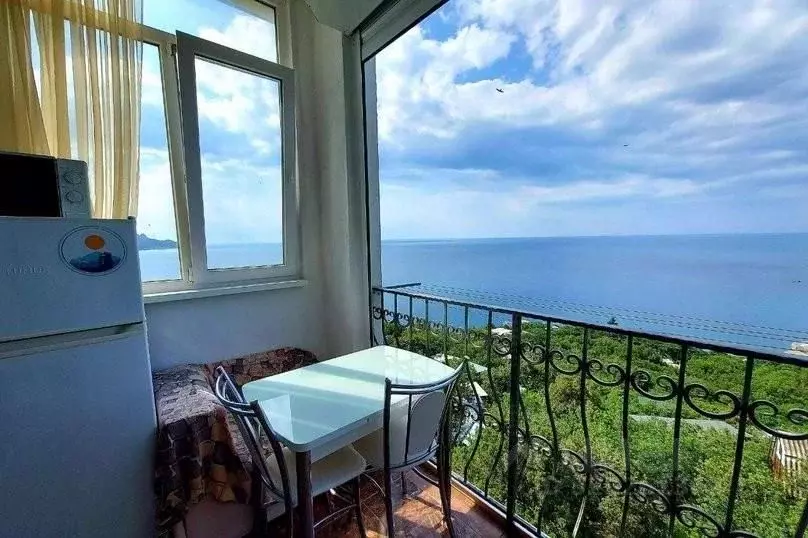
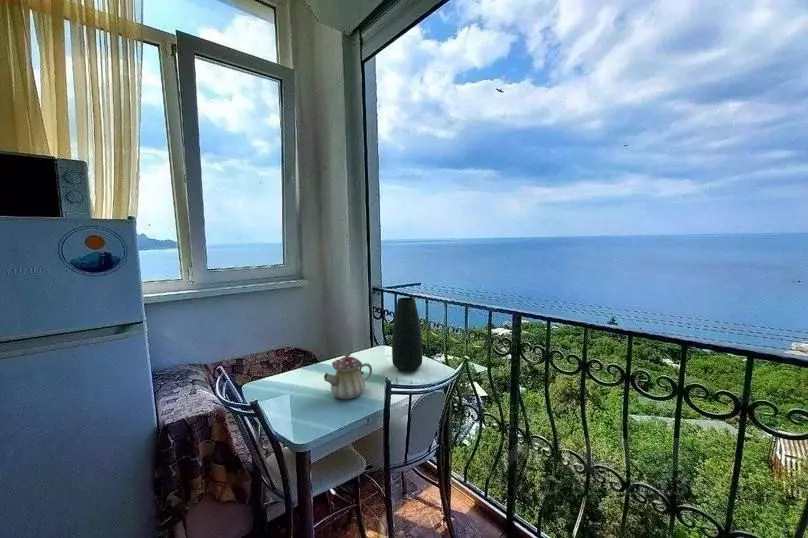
+ teapot (349, 372)
+ vase (406, 333)
